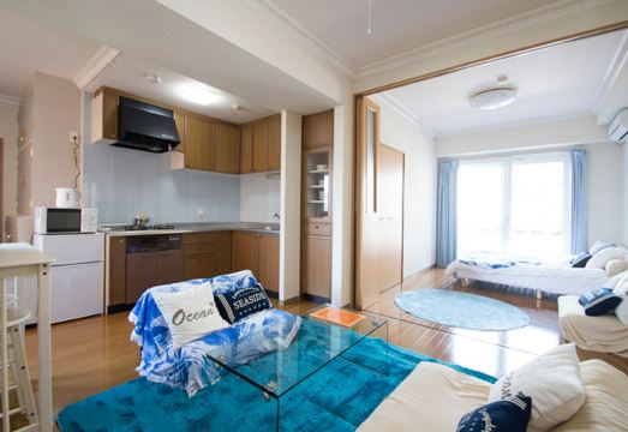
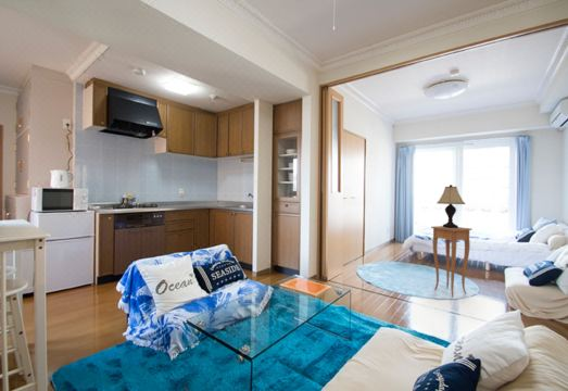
+ lamp (450, 205)
+ side table (449, 260)
